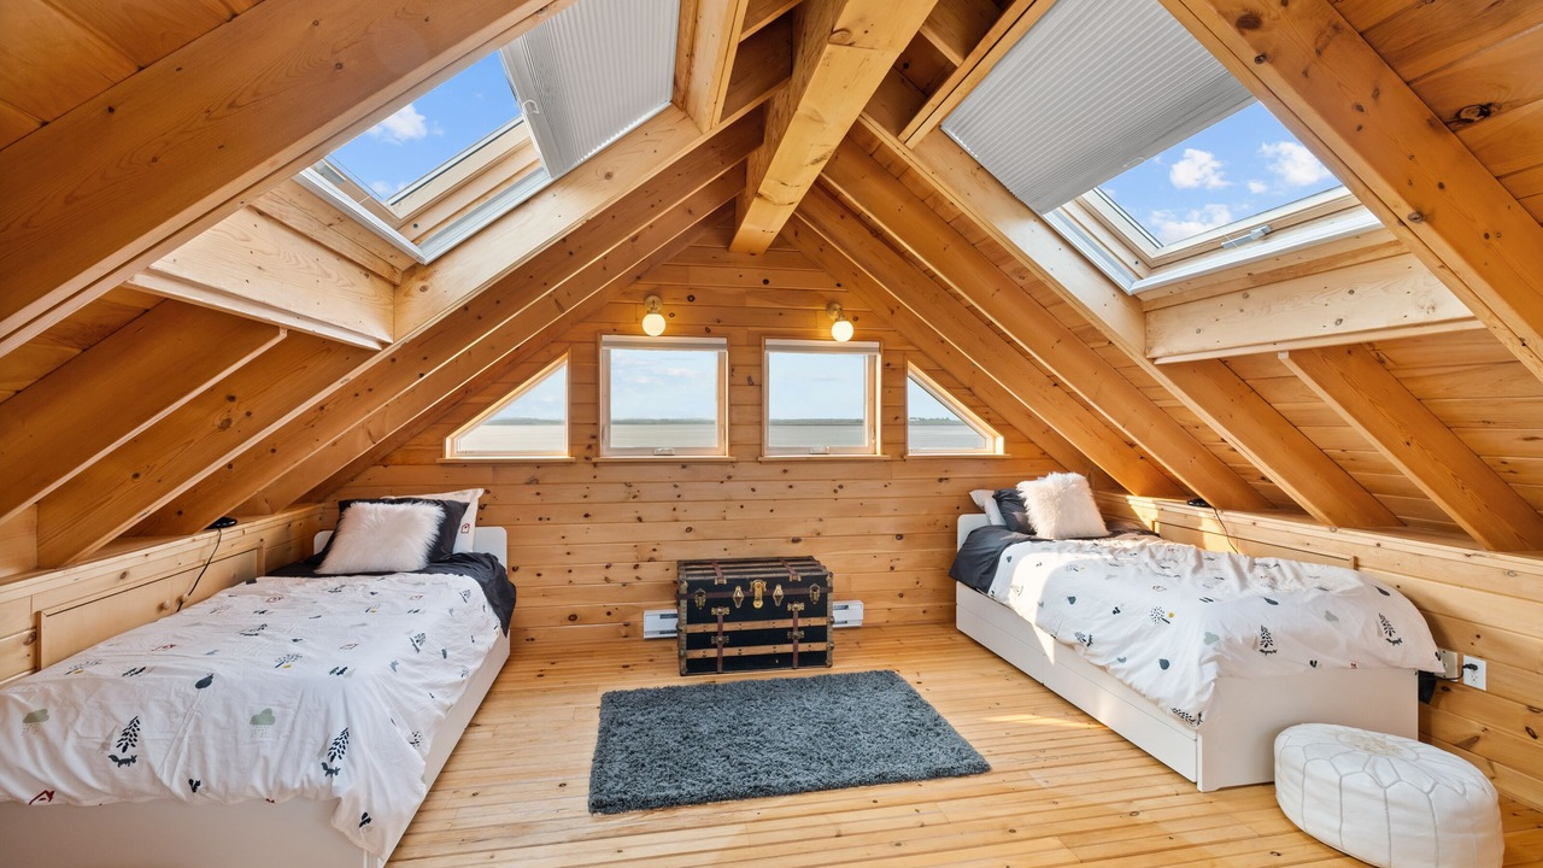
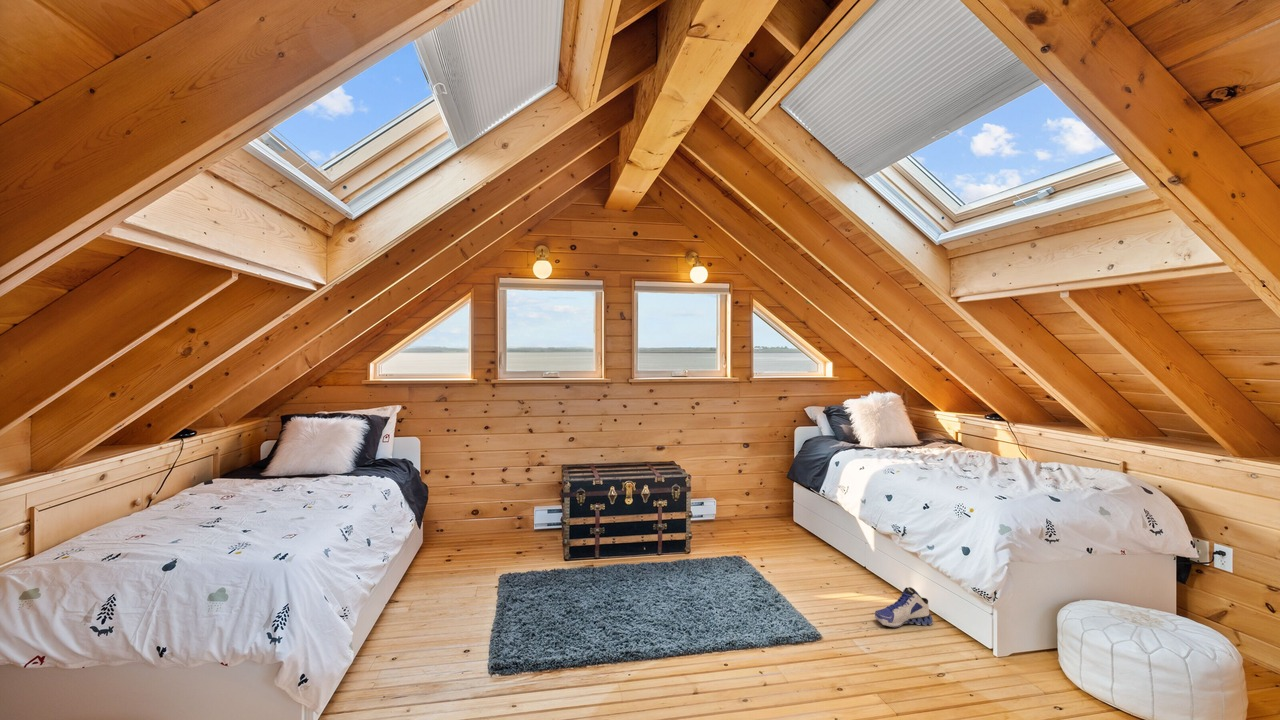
+ sneaker (903, 605)
